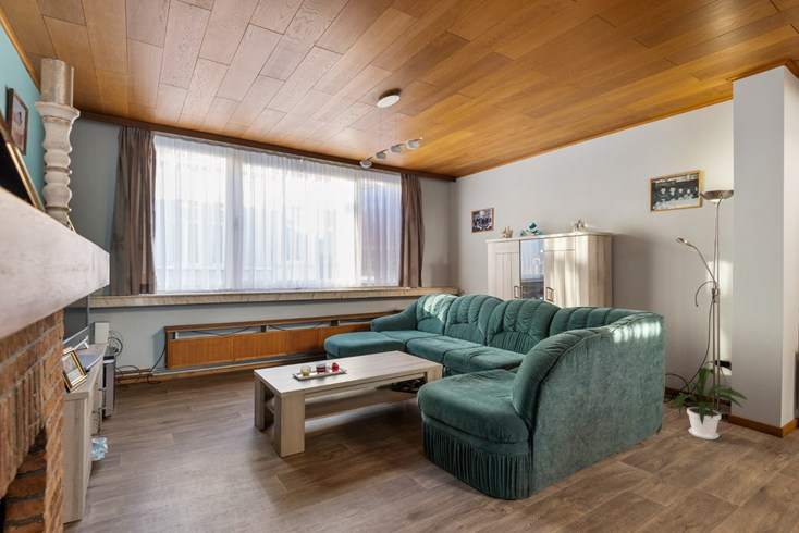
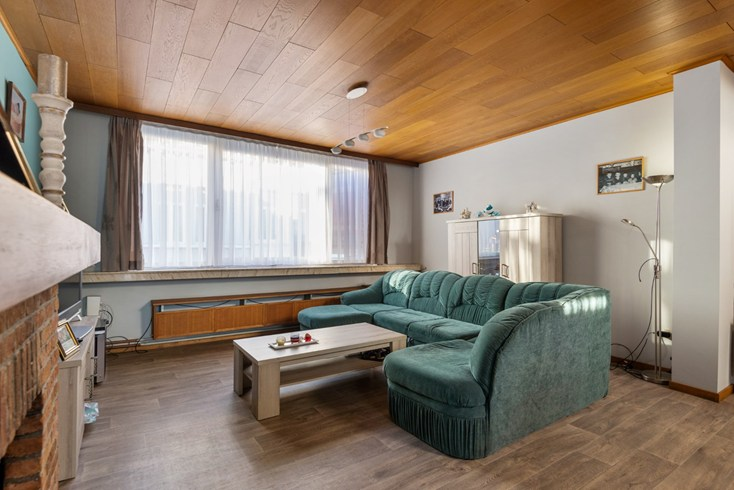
- house plant (706, 399)
